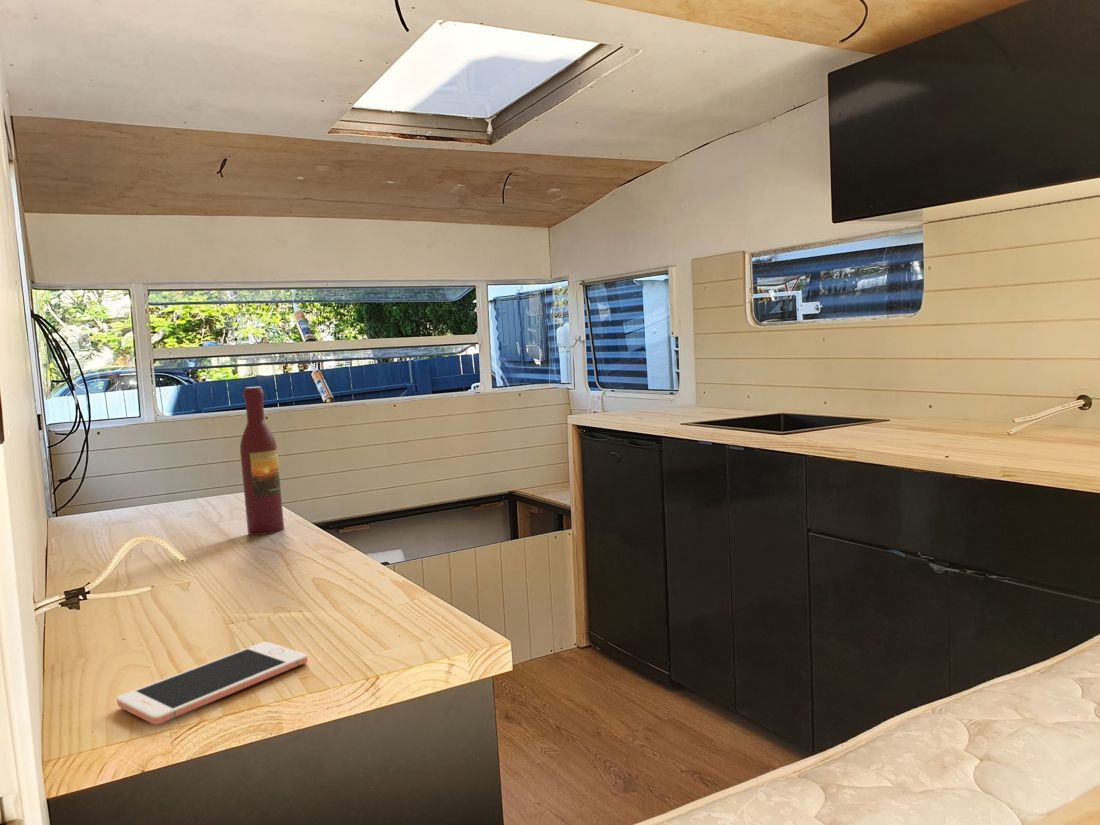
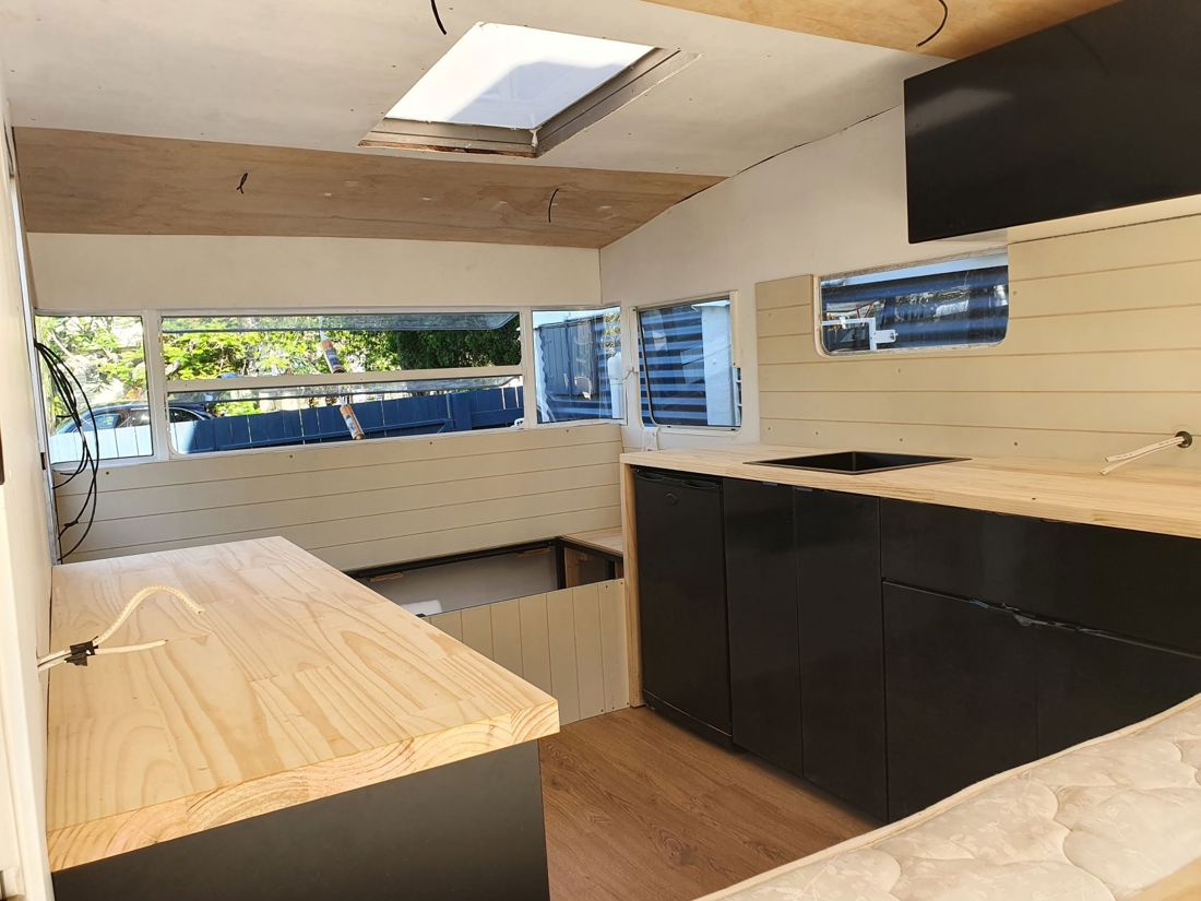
- wine bottle (259, 460)
- cell phone (216, 678)
